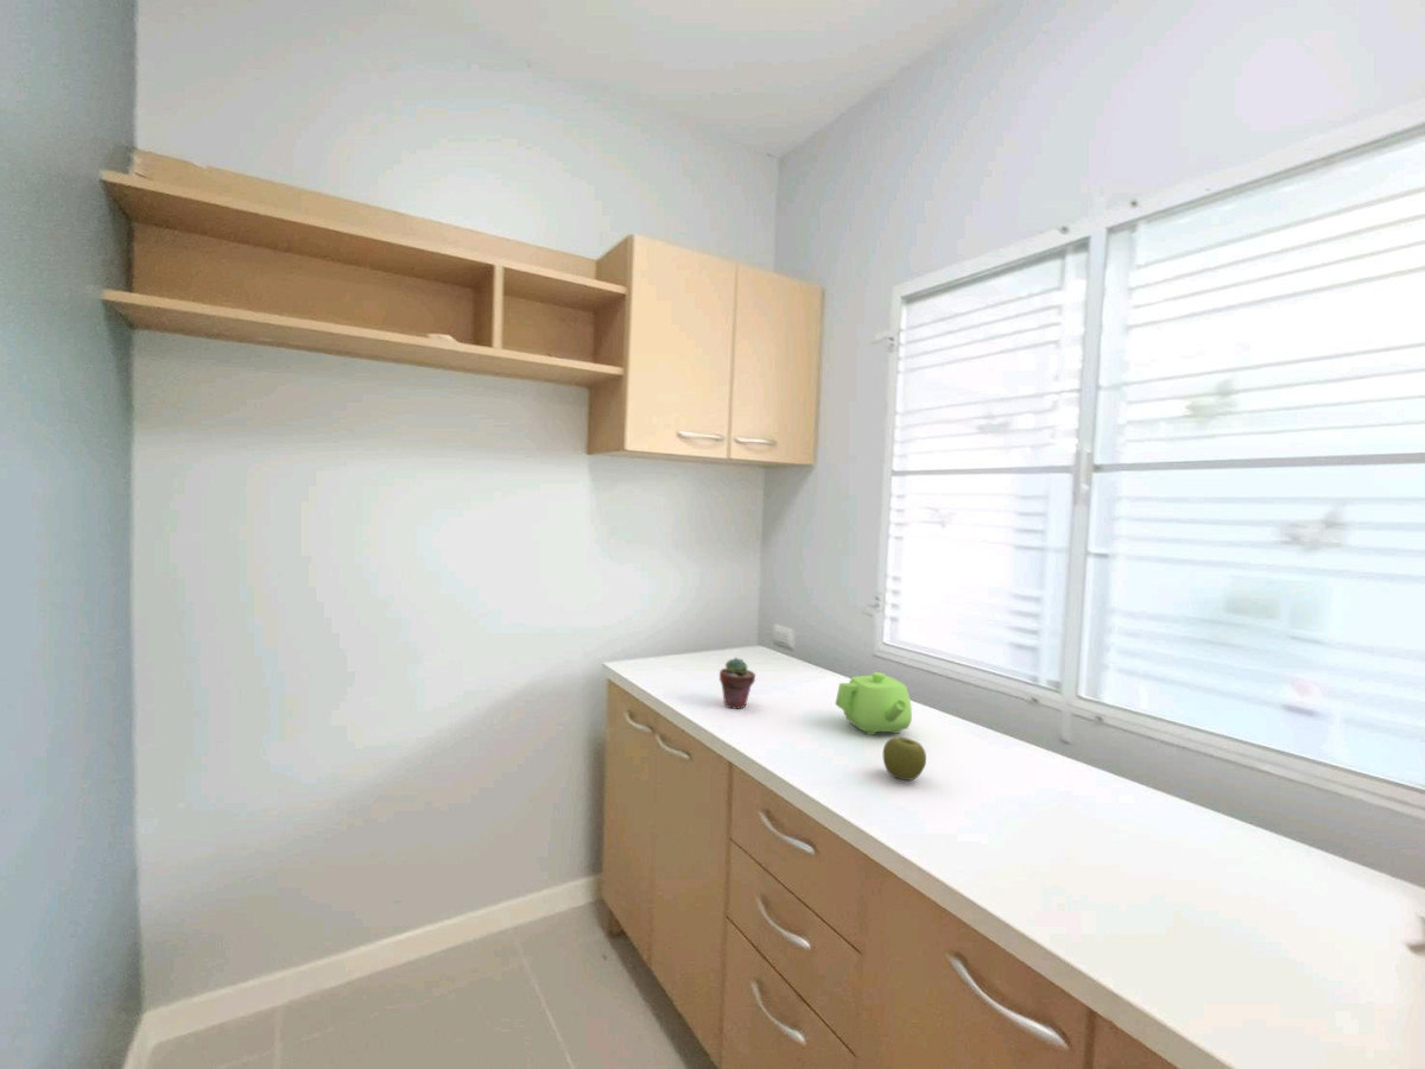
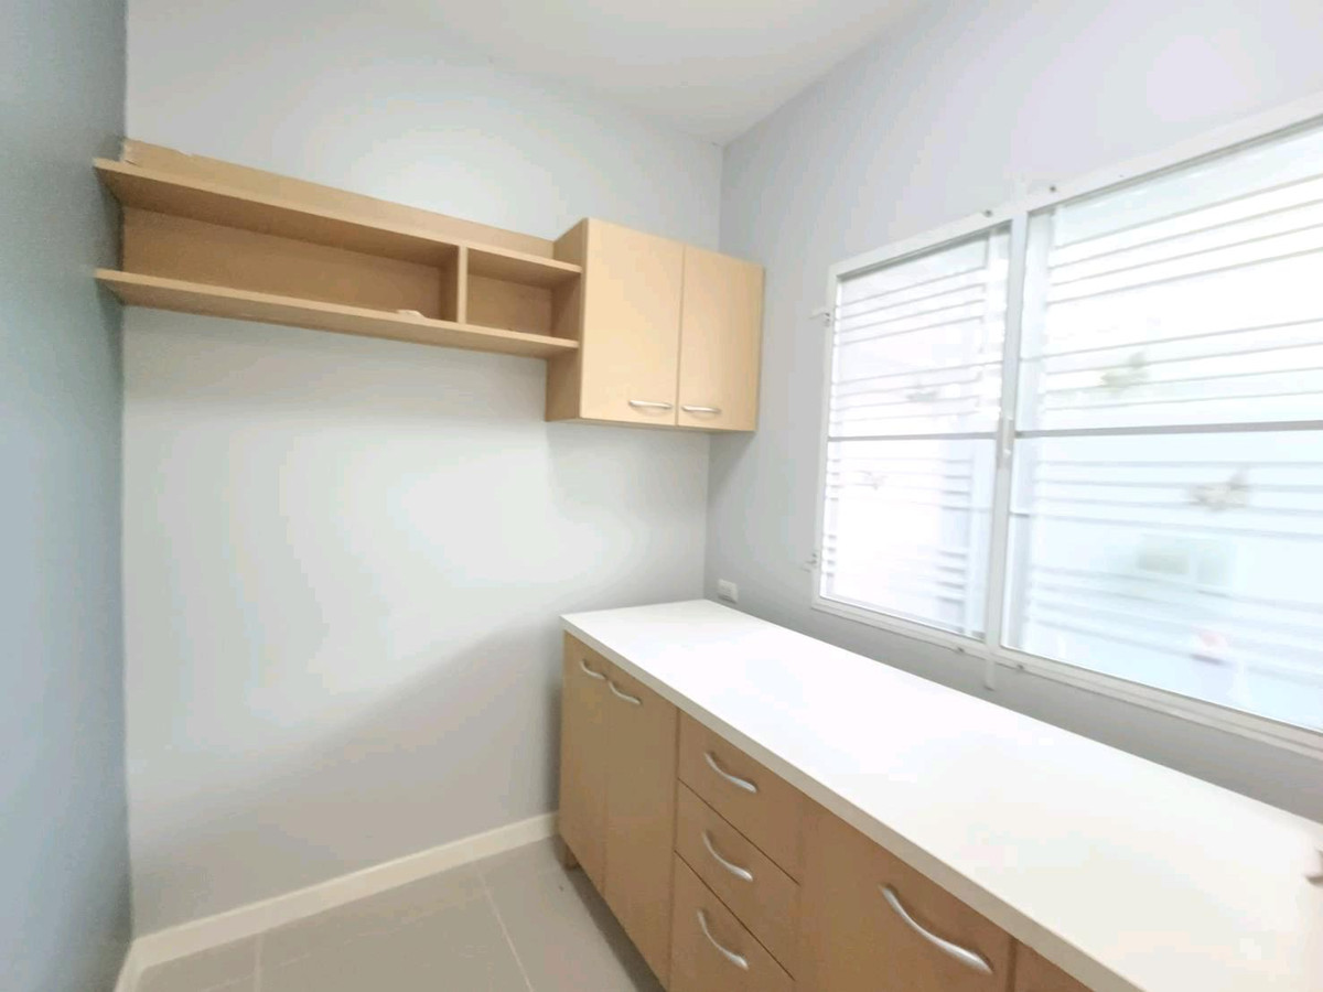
- apple (904, 758)
- potted succulent (736, 681)
- teapot (875, 703)
